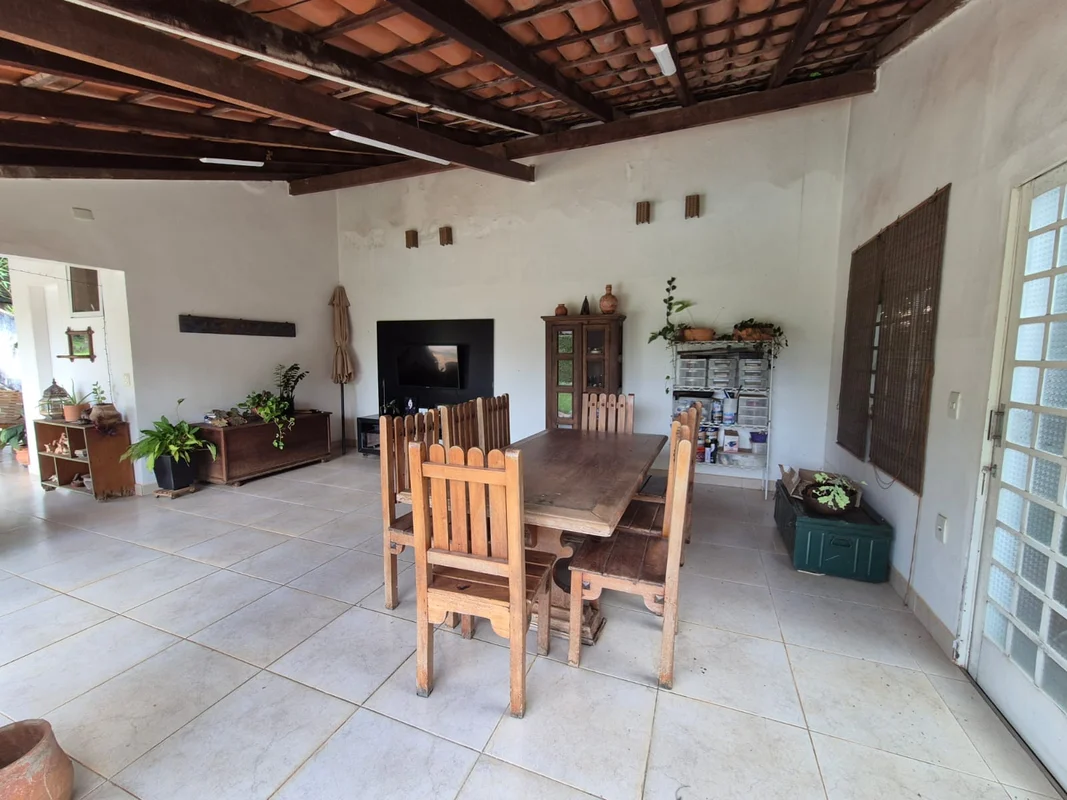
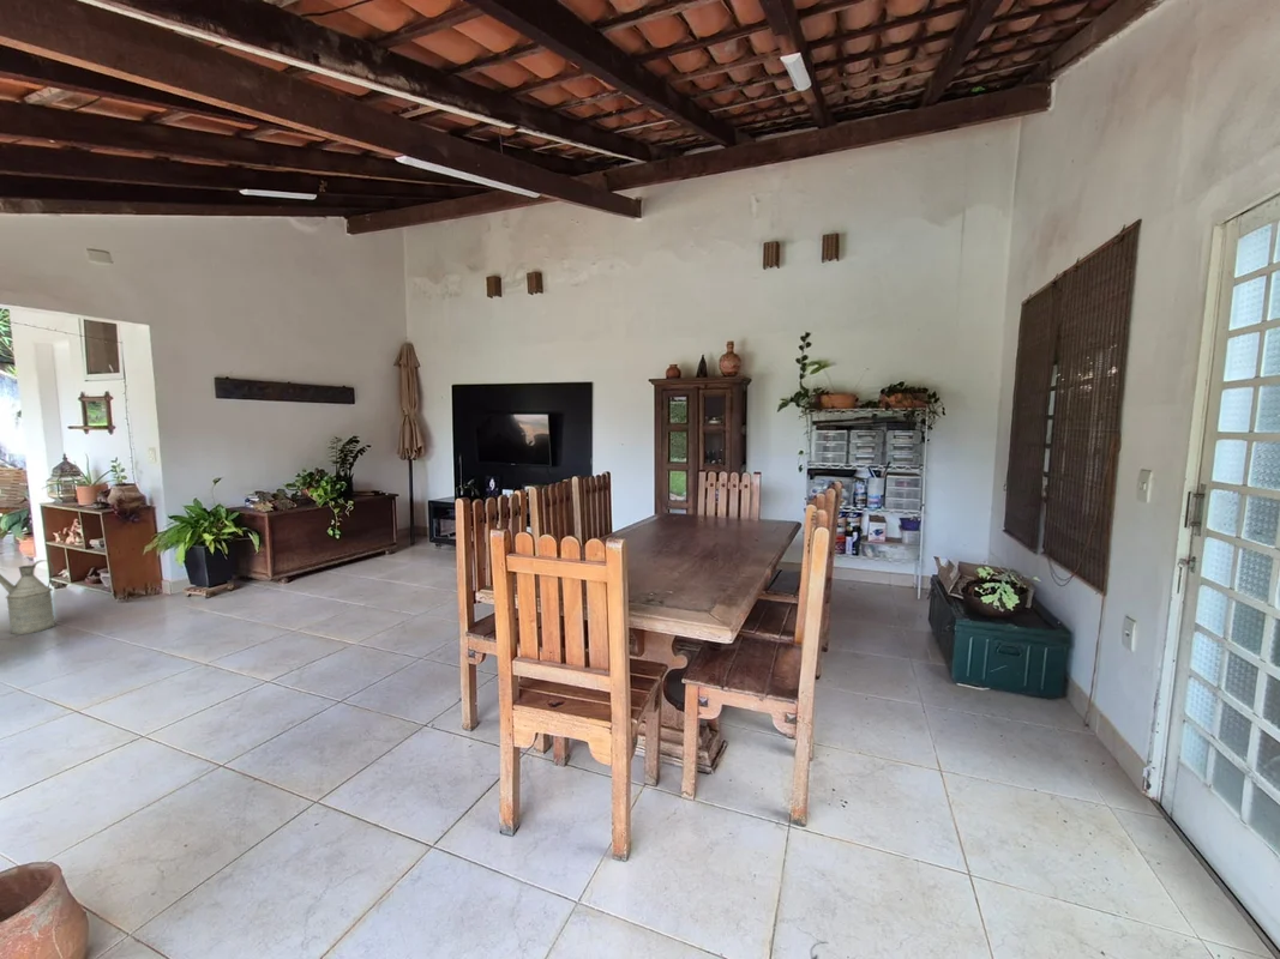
+ watering can (26, 596)
